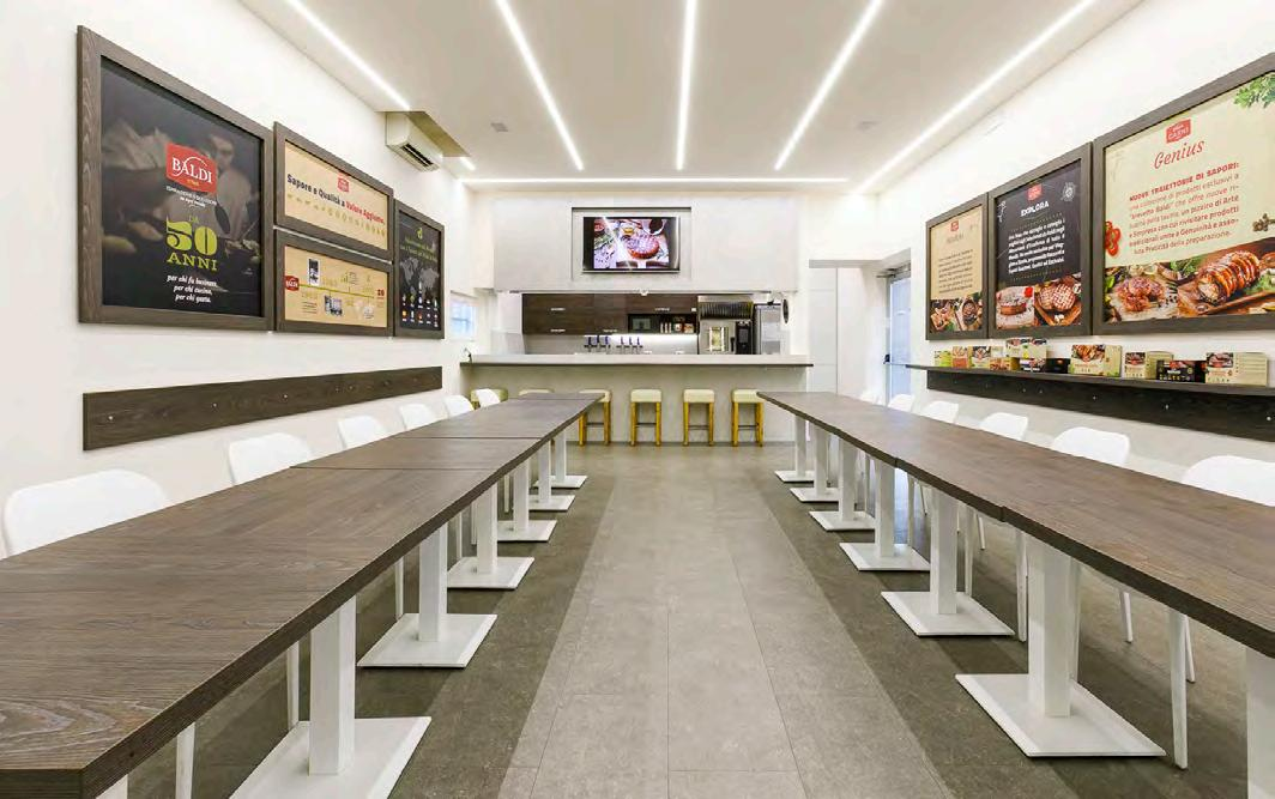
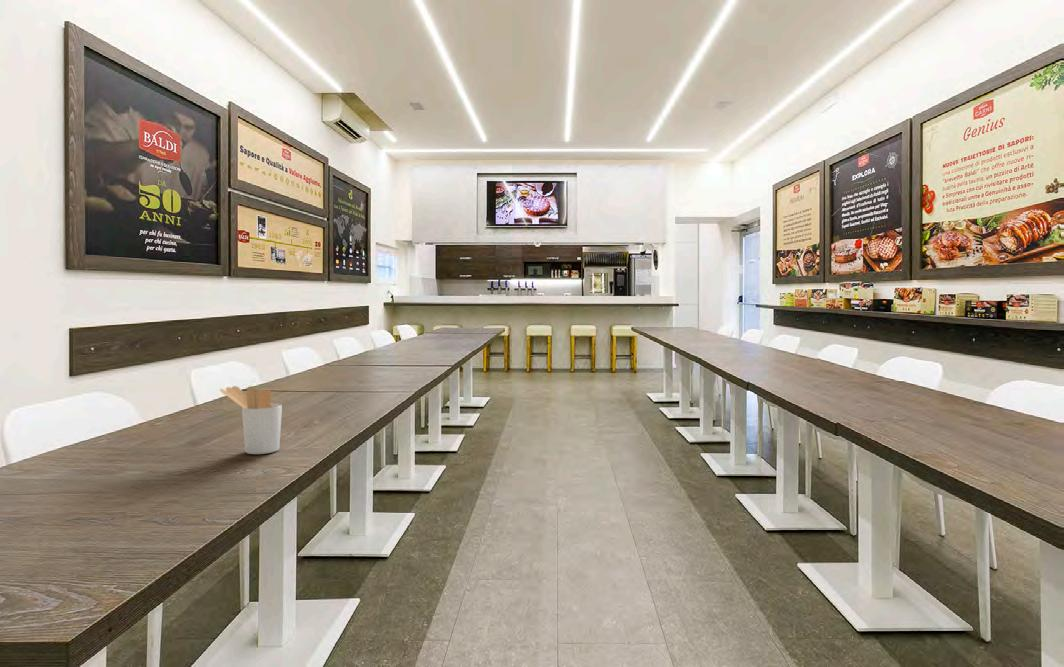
+ utensil holder (252, 417)
